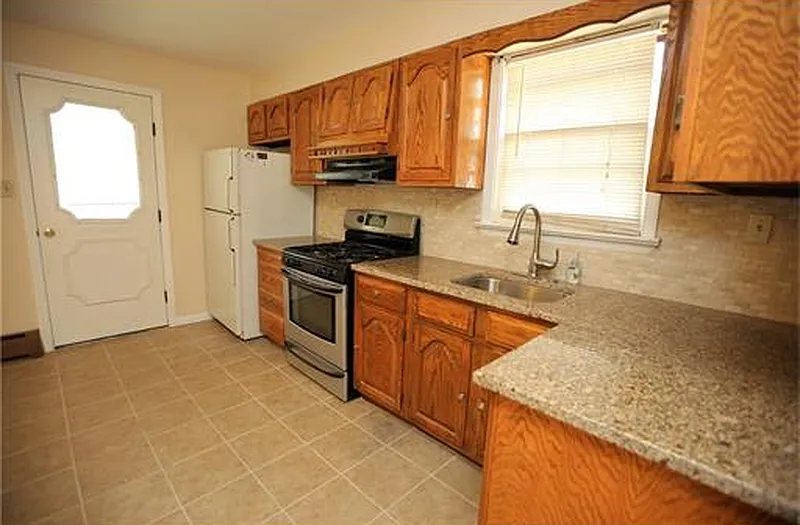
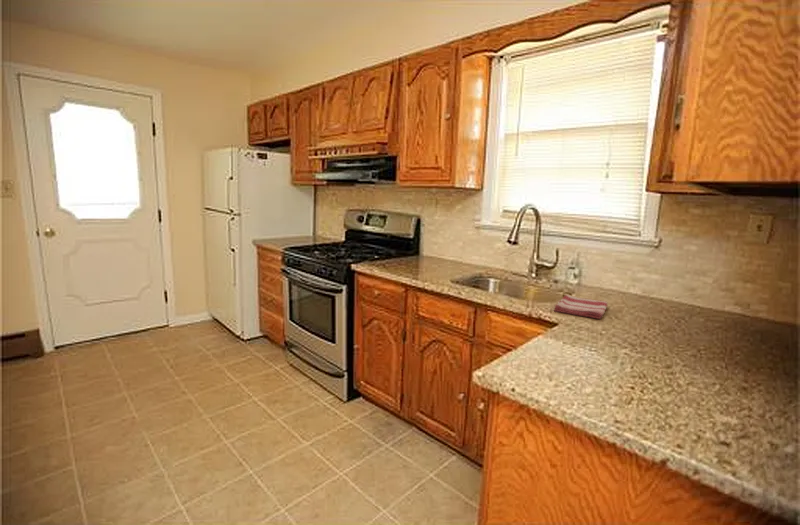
+ dish towel (581, 305)
